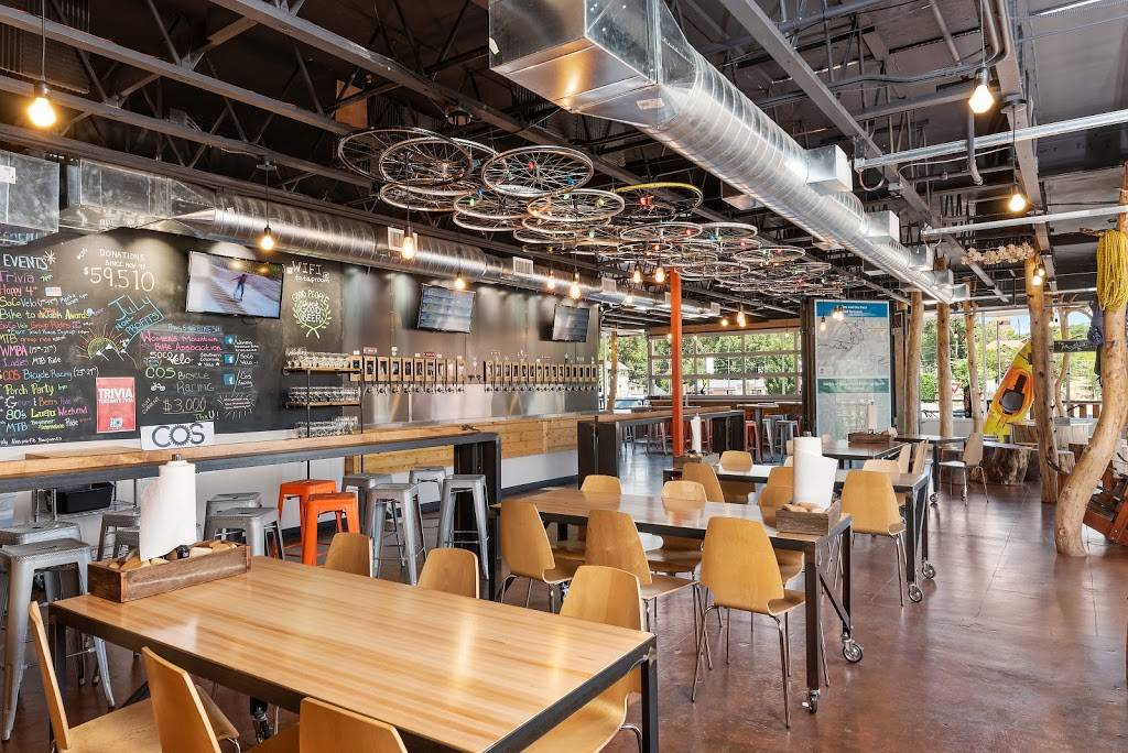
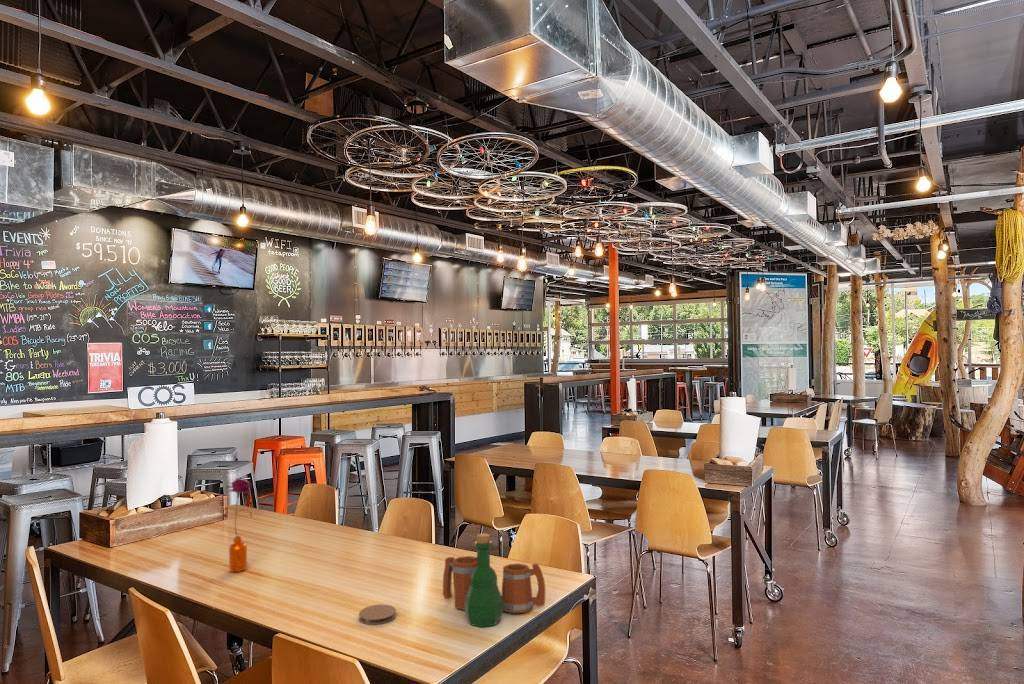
+ coaster (377, 614)
+ tavern set (488, 565)
+ flower (235, 523)
